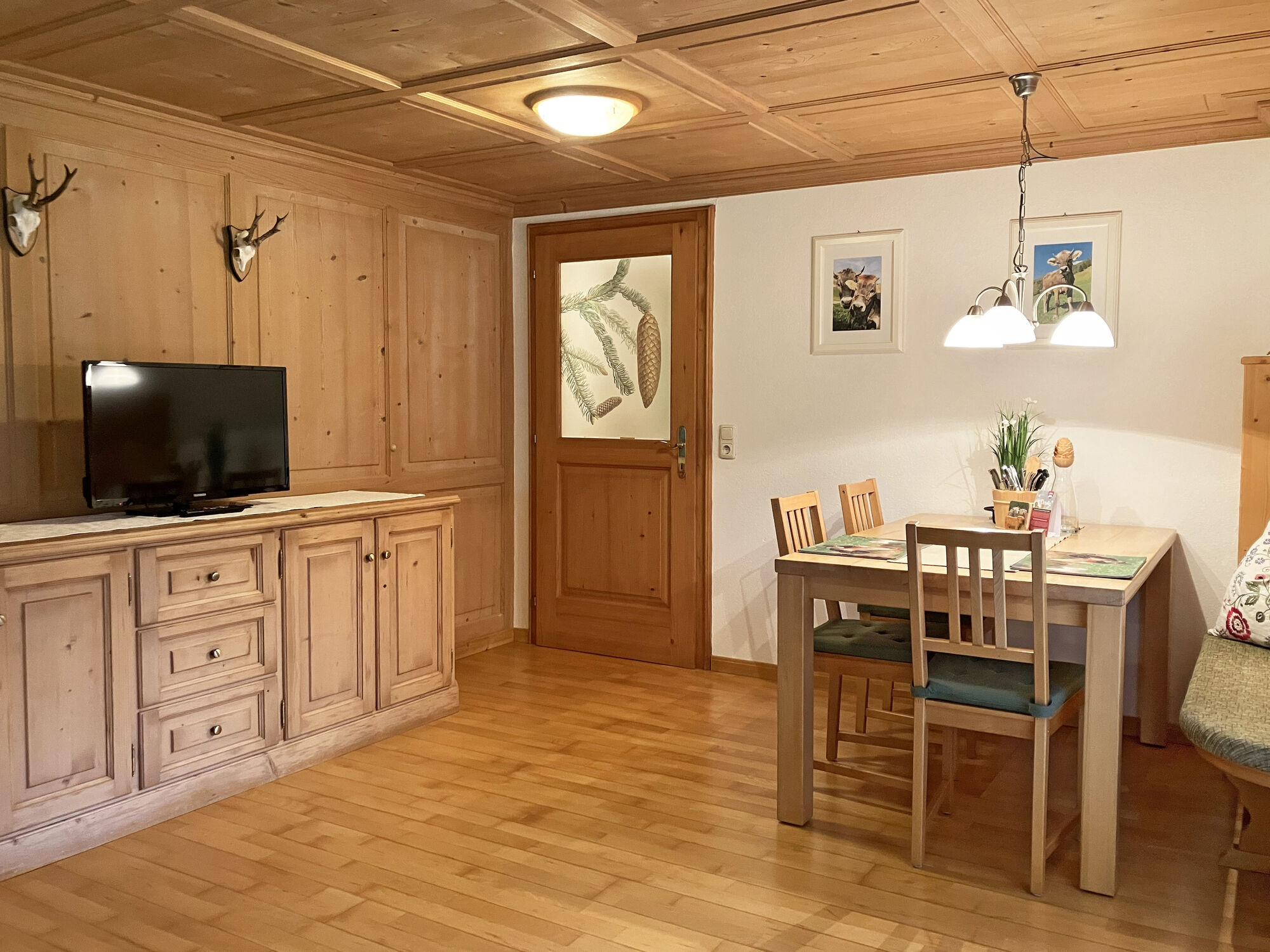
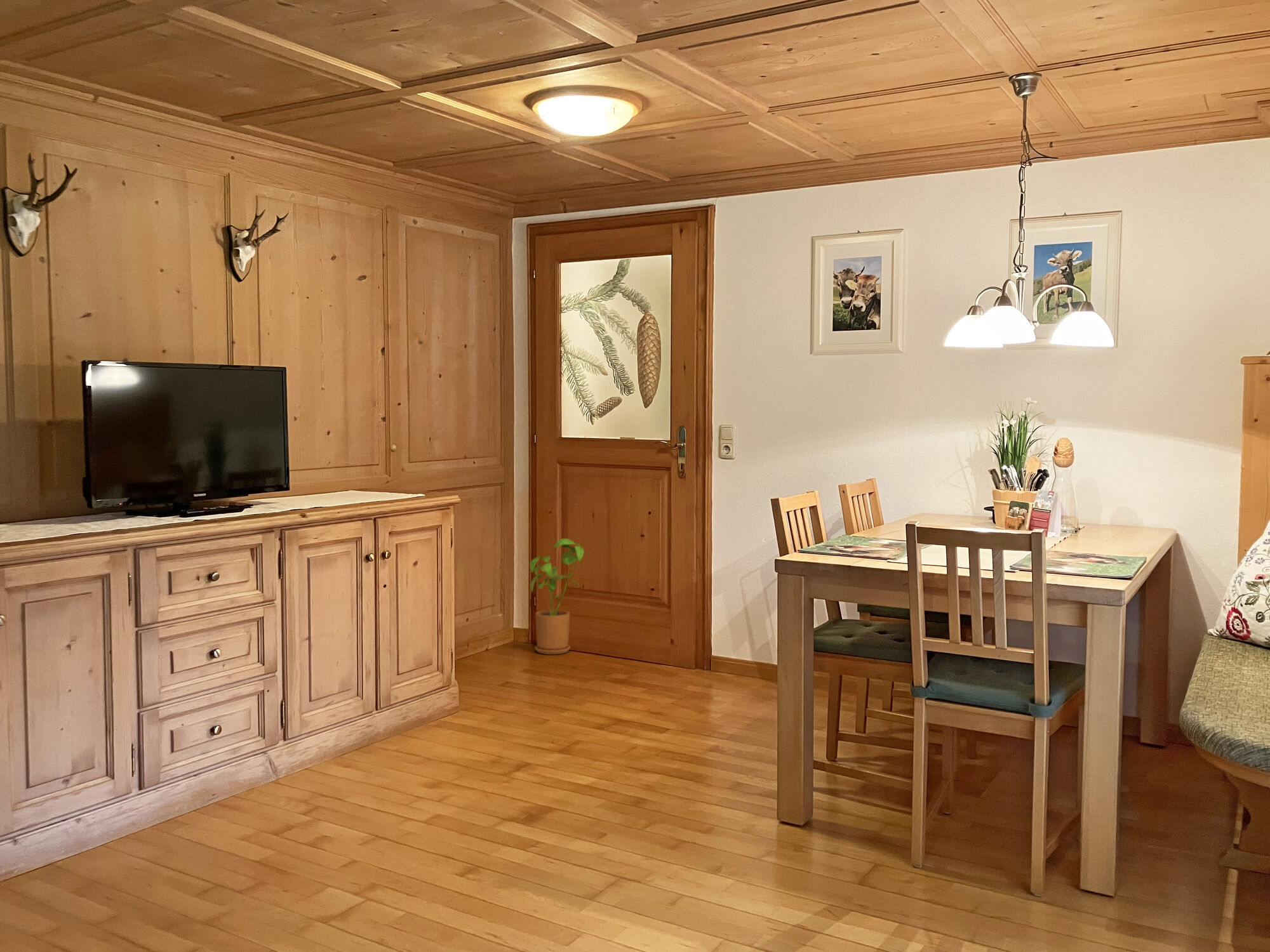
+ house plant (553, 597)
